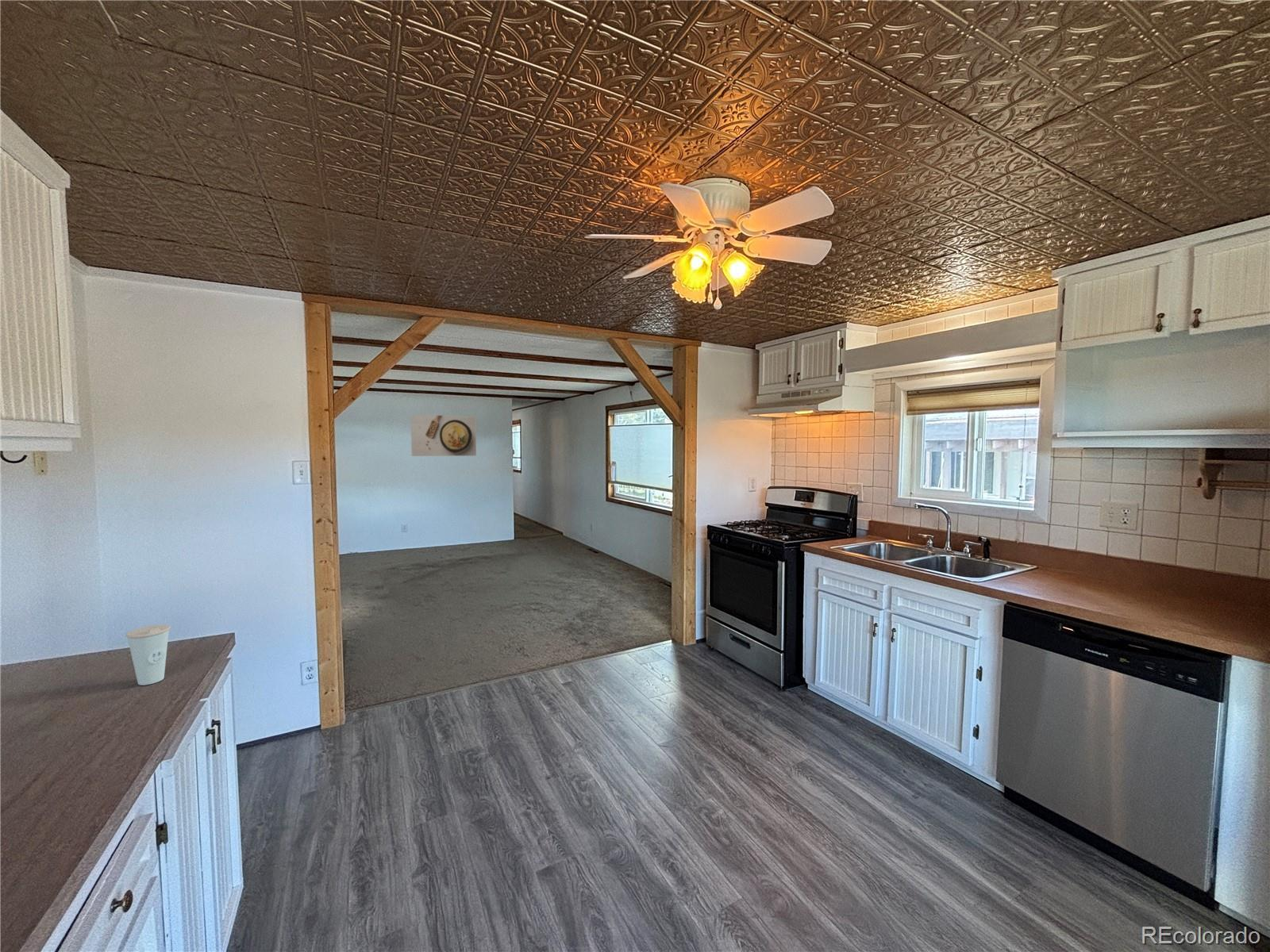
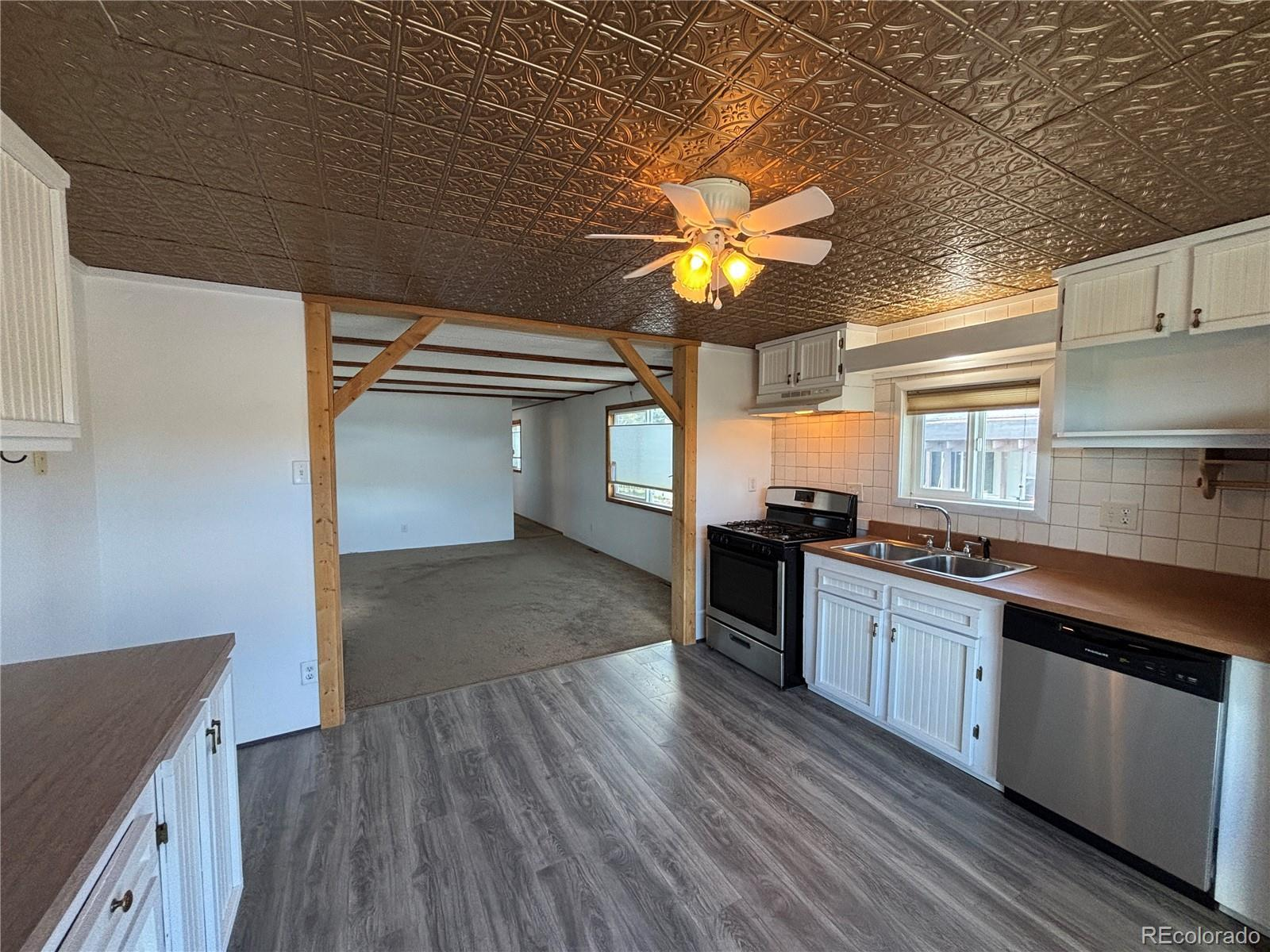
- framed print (444, 436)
- cup (149, 653)
